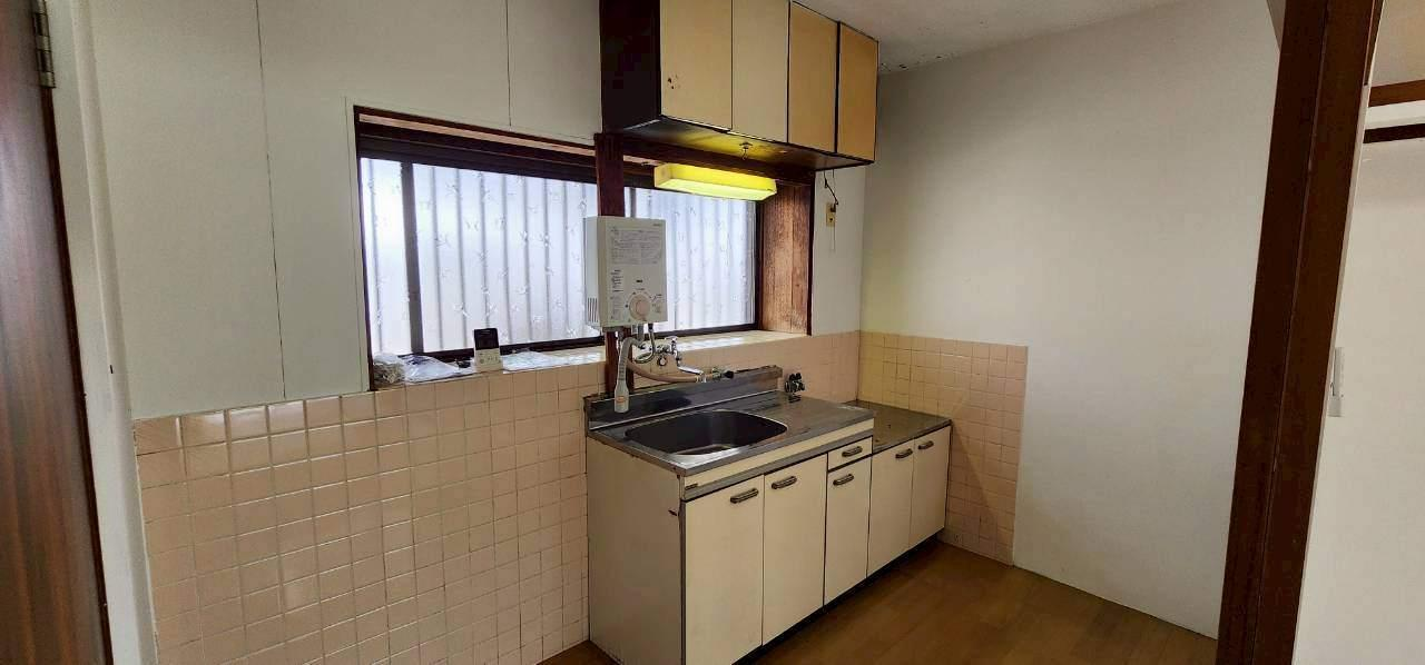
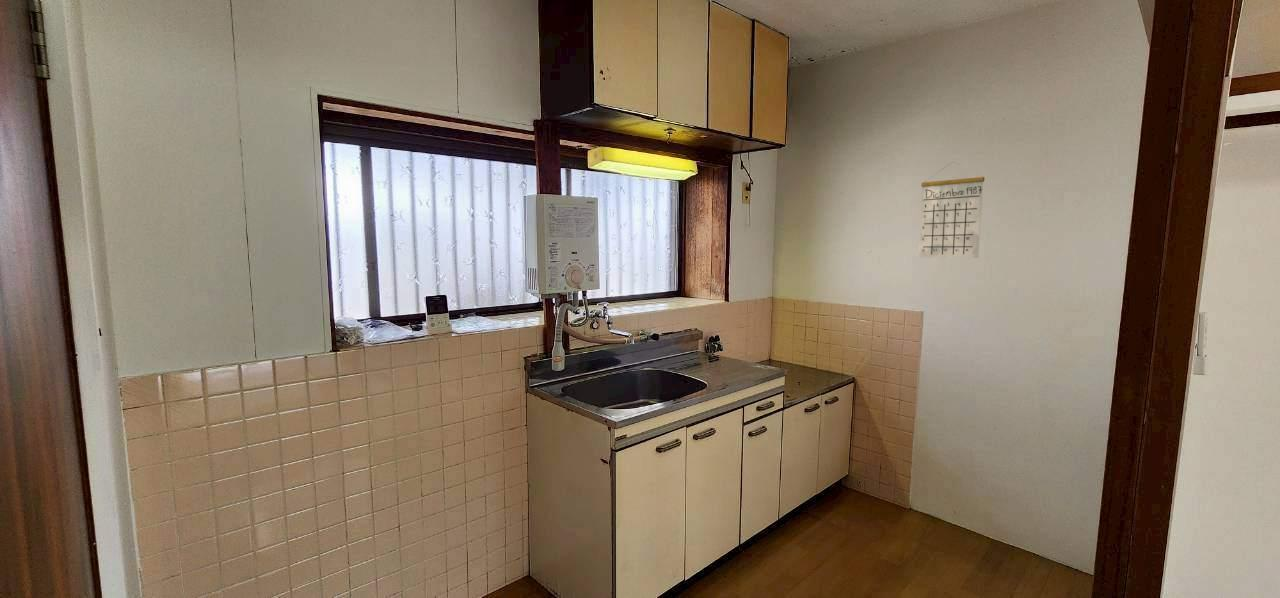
+ calendar (950, 209)
